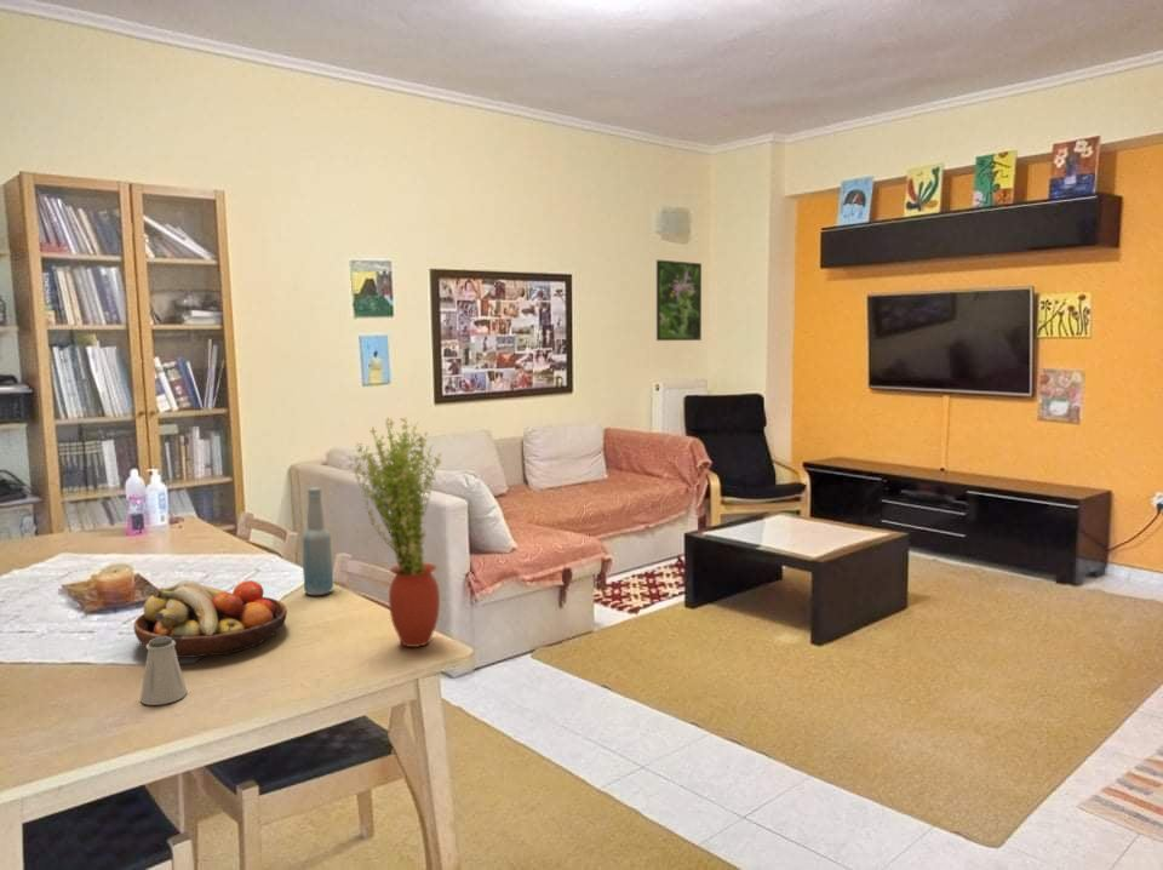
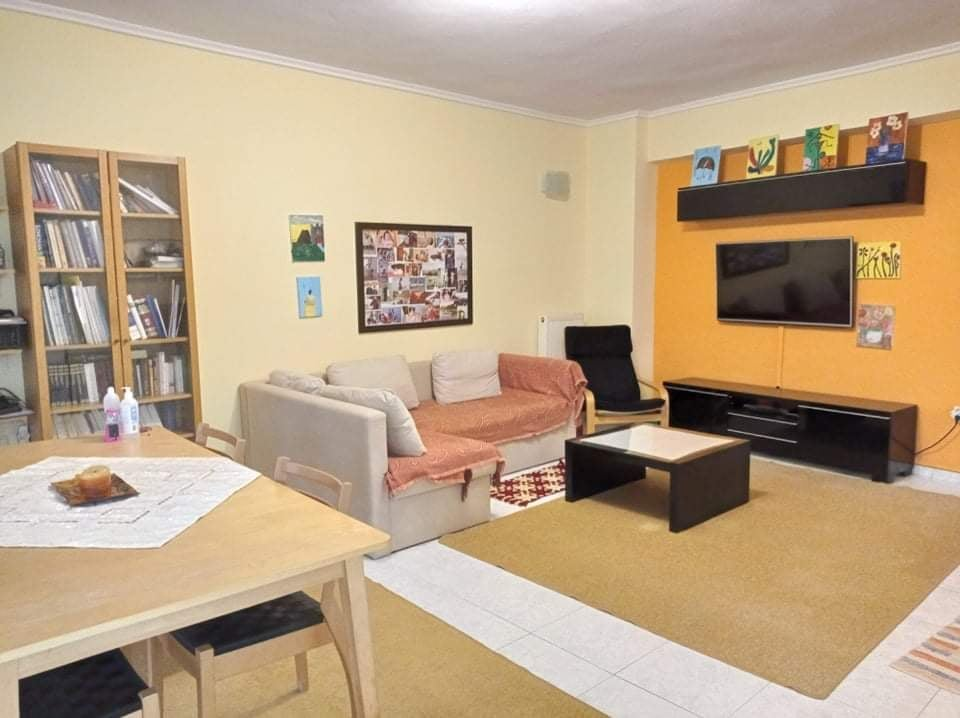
- fruit bowl (212, 609)
- bottle (316, 540)
- potted plant (396, 532)
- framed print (678, 301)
- saltshaker (161, 668)
